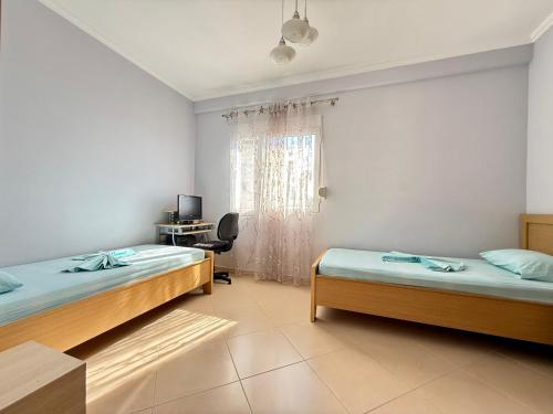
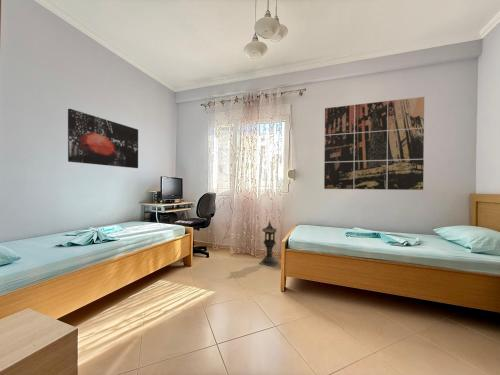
+ lantern (269, 241)
+ wall art (108, 143)
+ wall art (370, 146)
